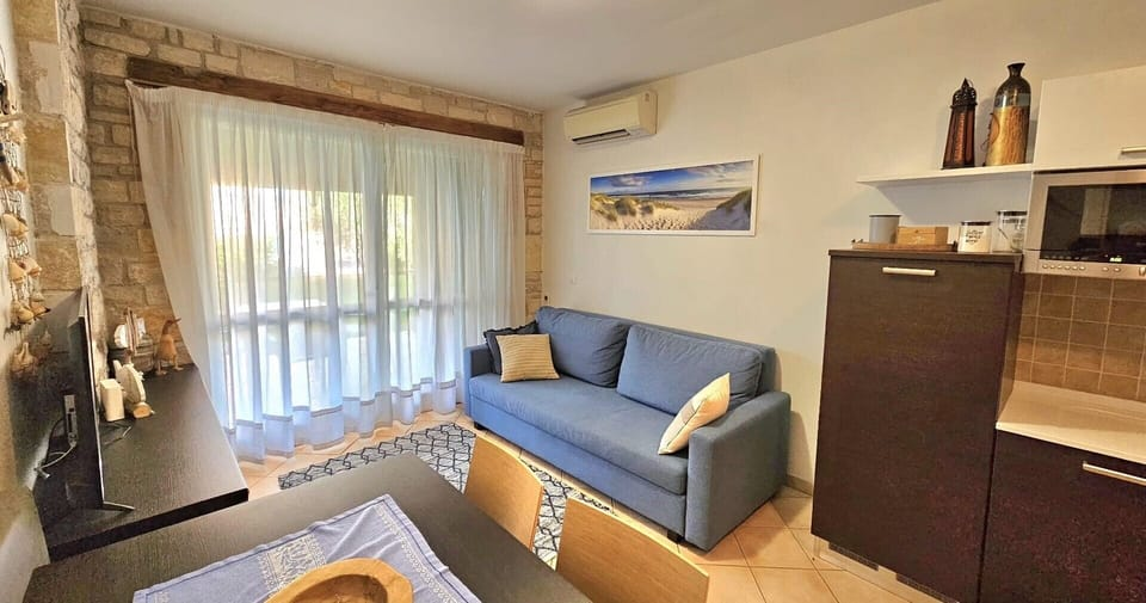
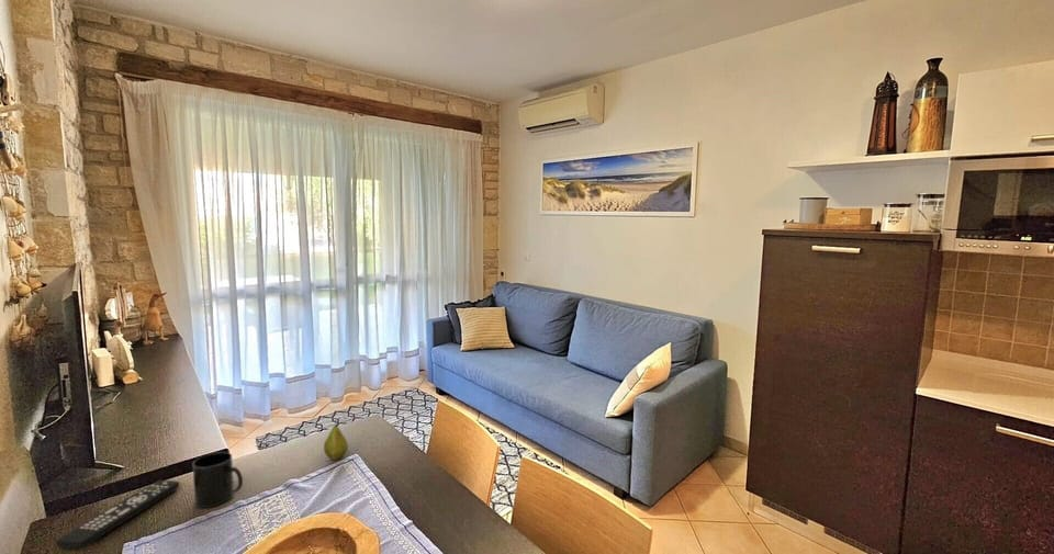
+ mug (220, 479)
+ remote control (124, 511)
+ fruit (336, 438)
